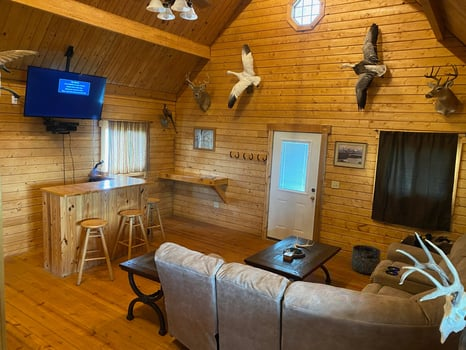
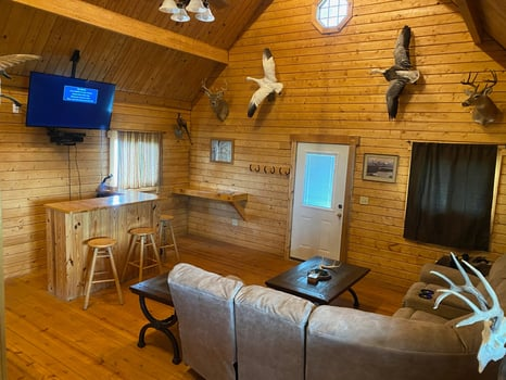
- basket (365, 259)
